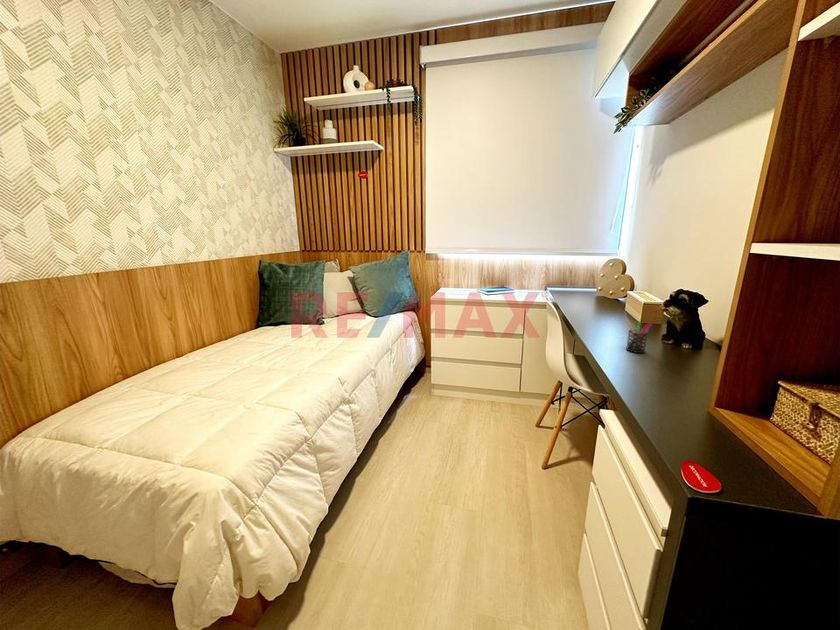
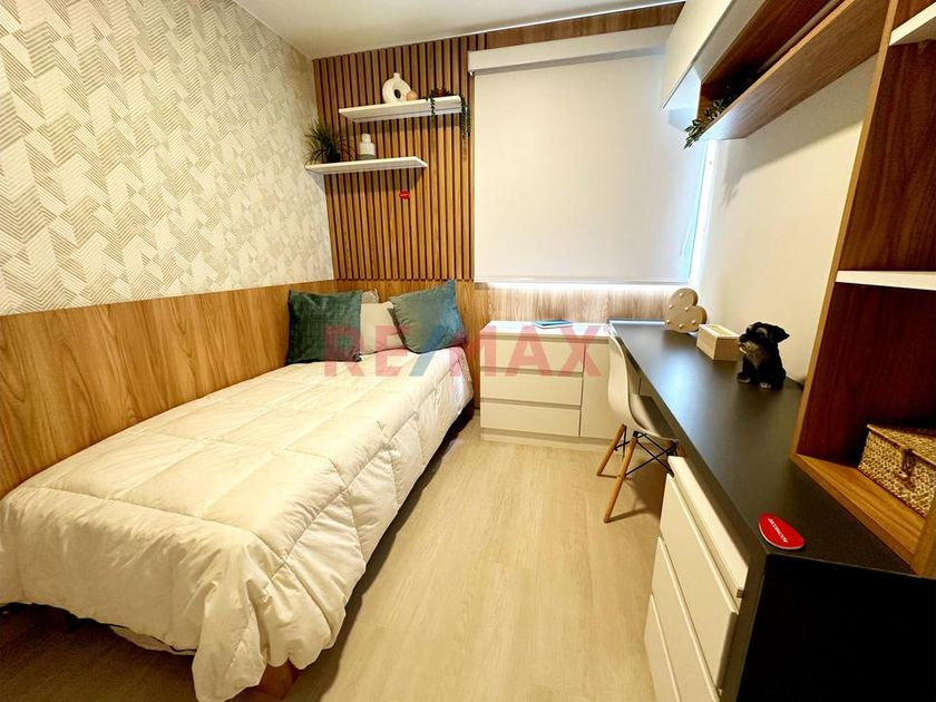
- pen holder (638, 334)
